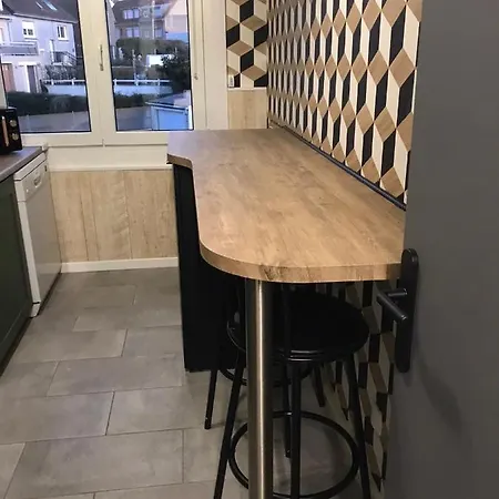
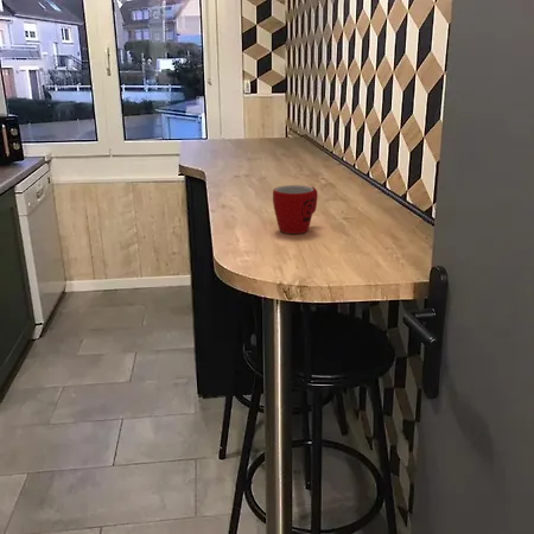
+ mug (298, 208)
